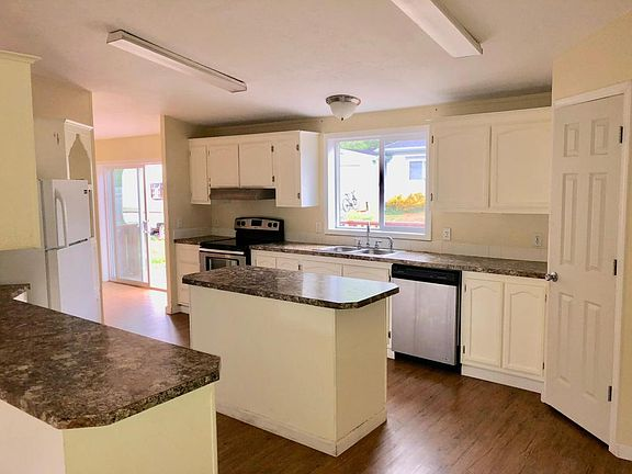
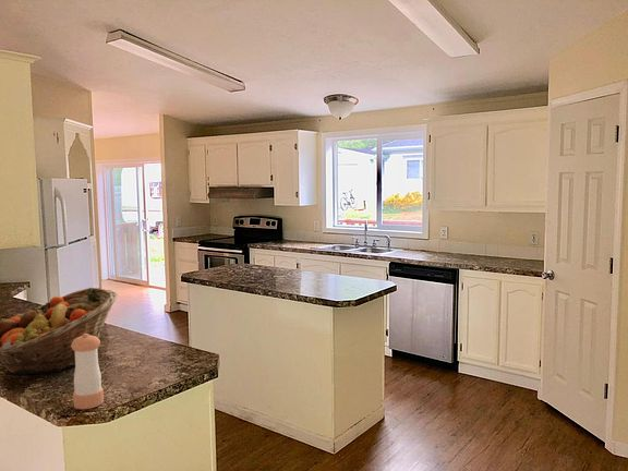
+ pepper shaker (86, 369)
+ fruit basket (56, 326)
